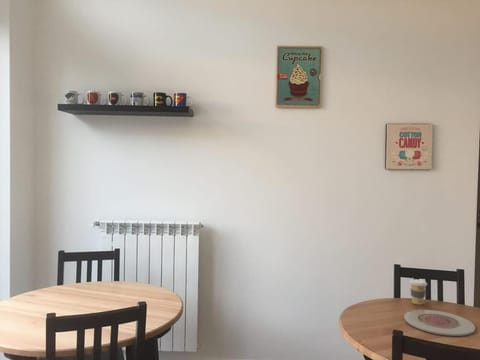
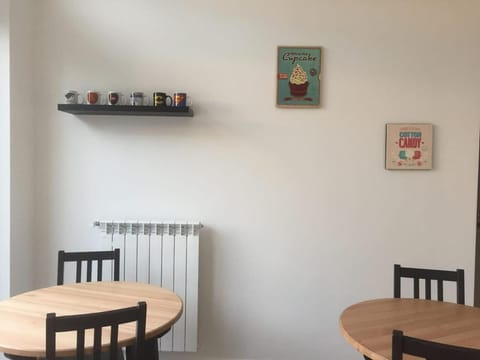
- coffee cup (417, 292)
- plate (438, 321)
